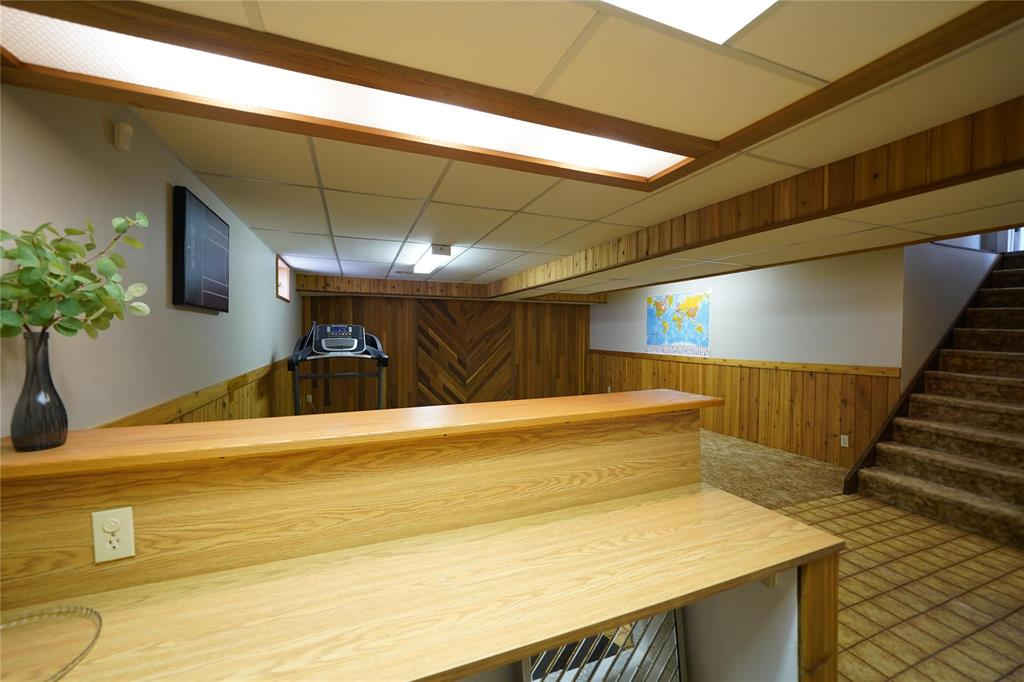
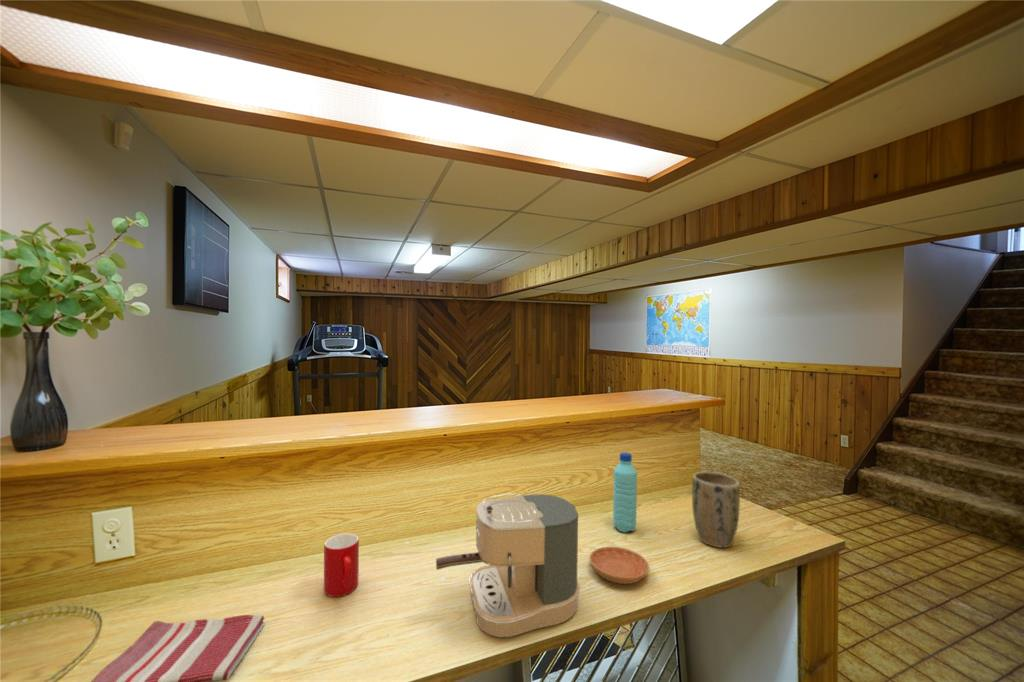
+ water bottle (625, 491)
+ cup (340, 567)
+ plant pot (715, 509)
+ saucer (618, 565)
+ dish towel (186, 649)
+ coffee maker (509, 554)
